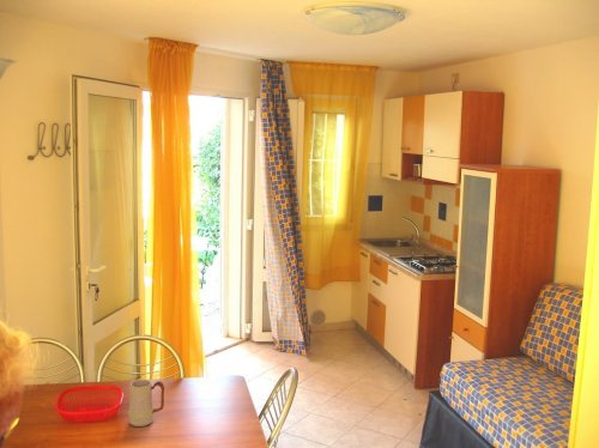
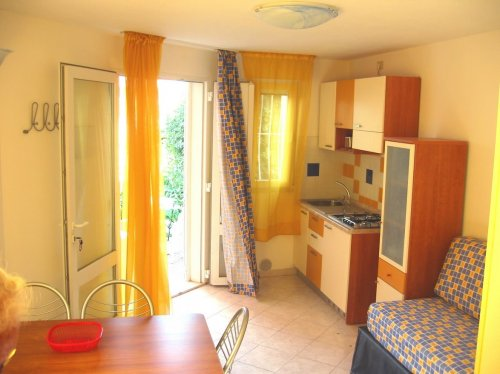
- mug (146, 401)
